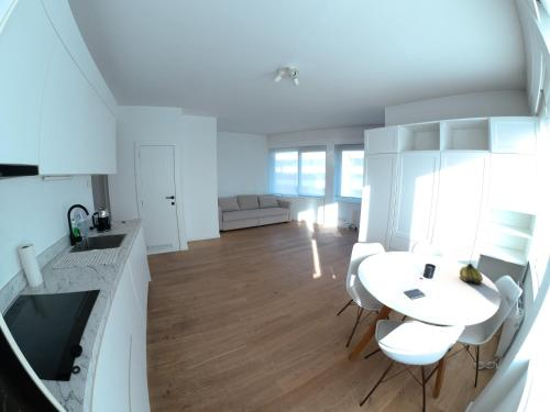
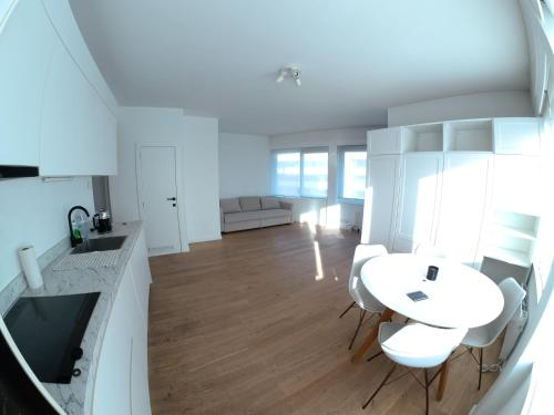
- fruit (471, 274)
